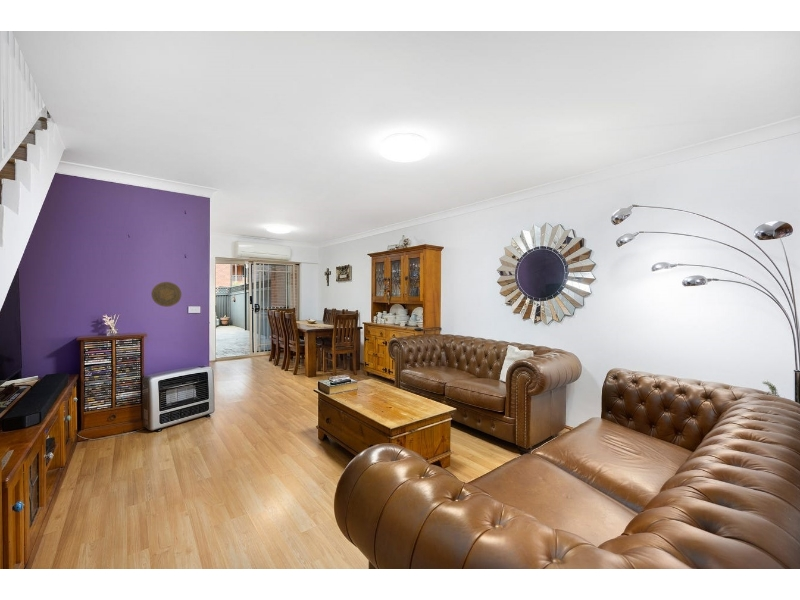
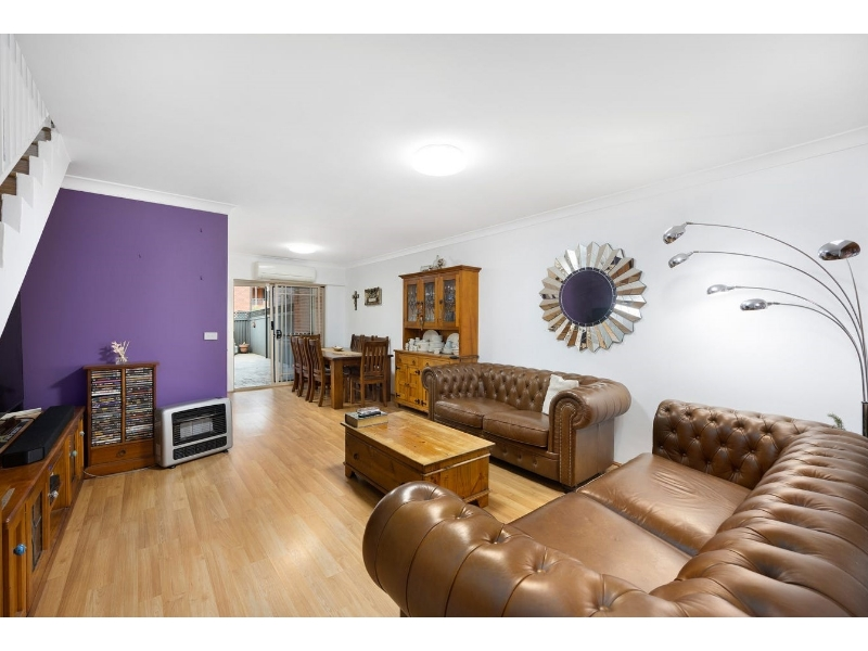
- decorative plate (166, 294)
